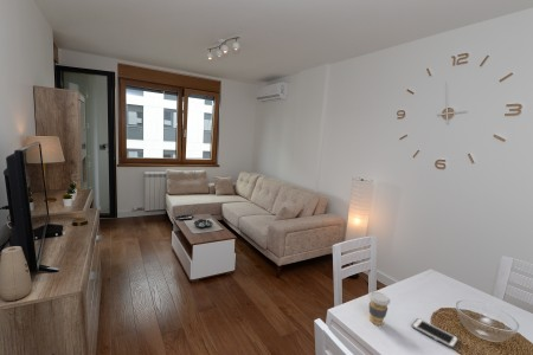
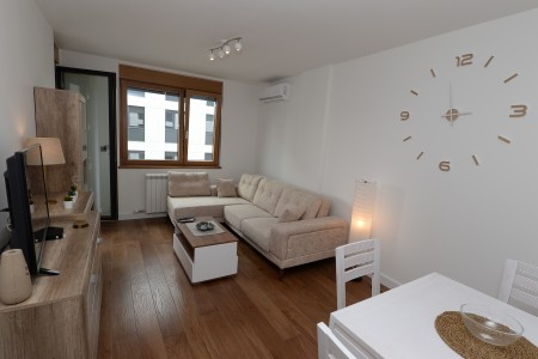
- coffee cup (377, 308)
- cell phone (434, 333)
